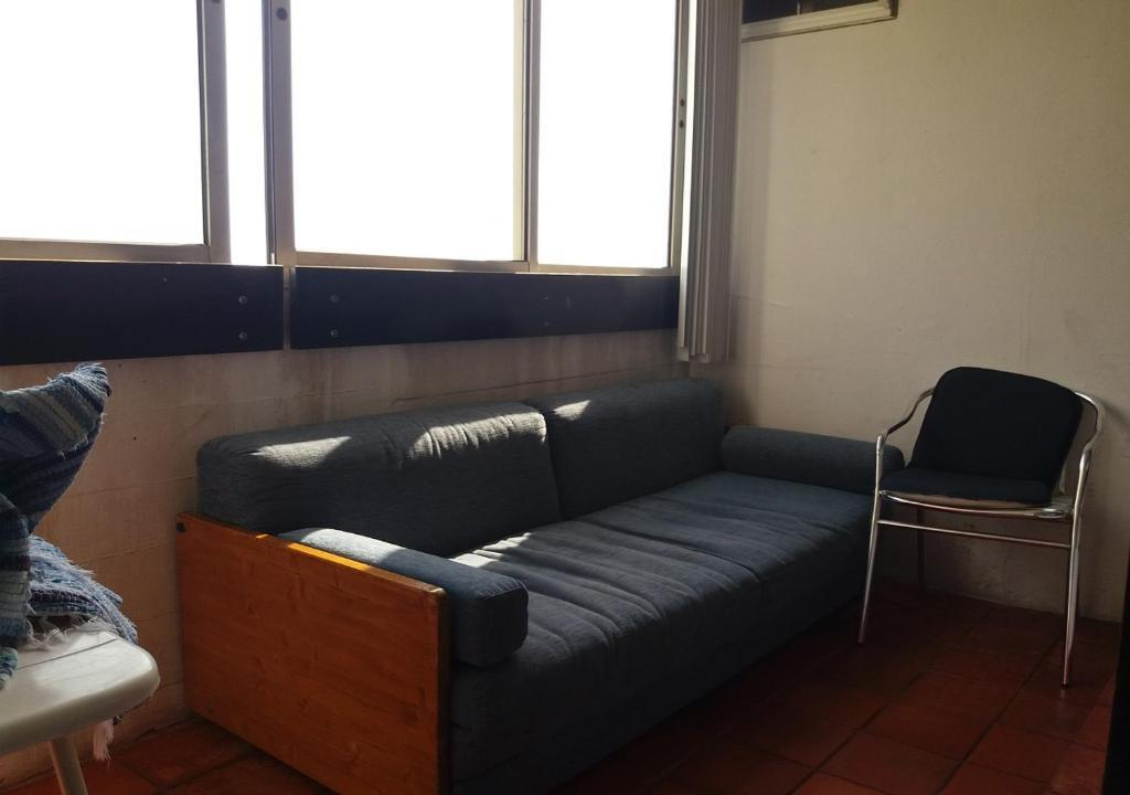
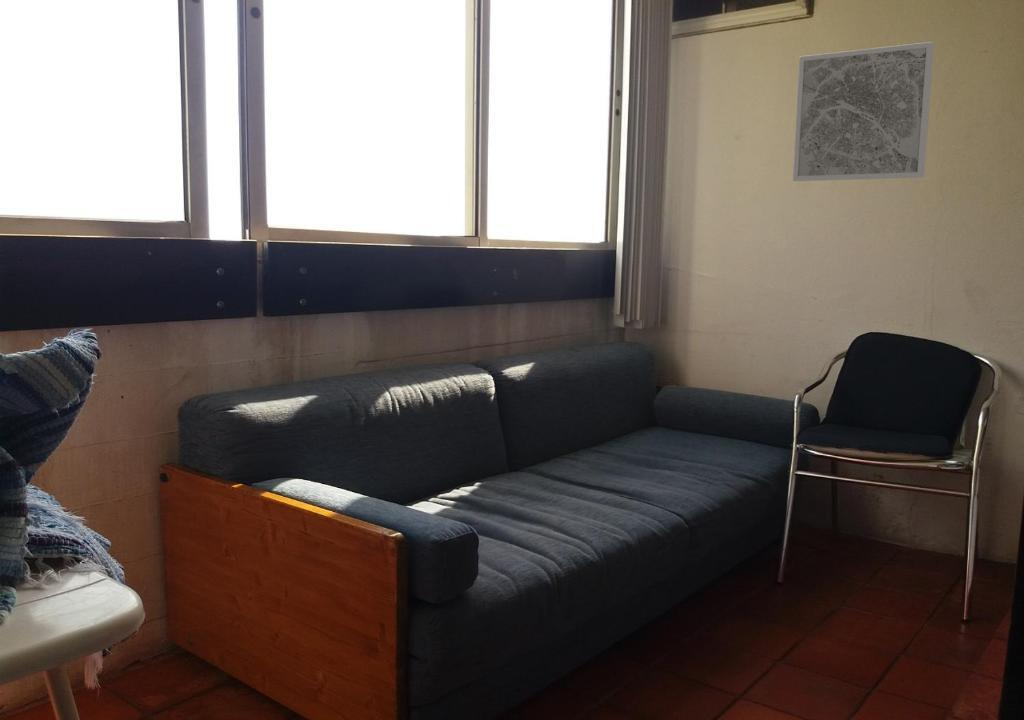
+ wall art (860, 115)
